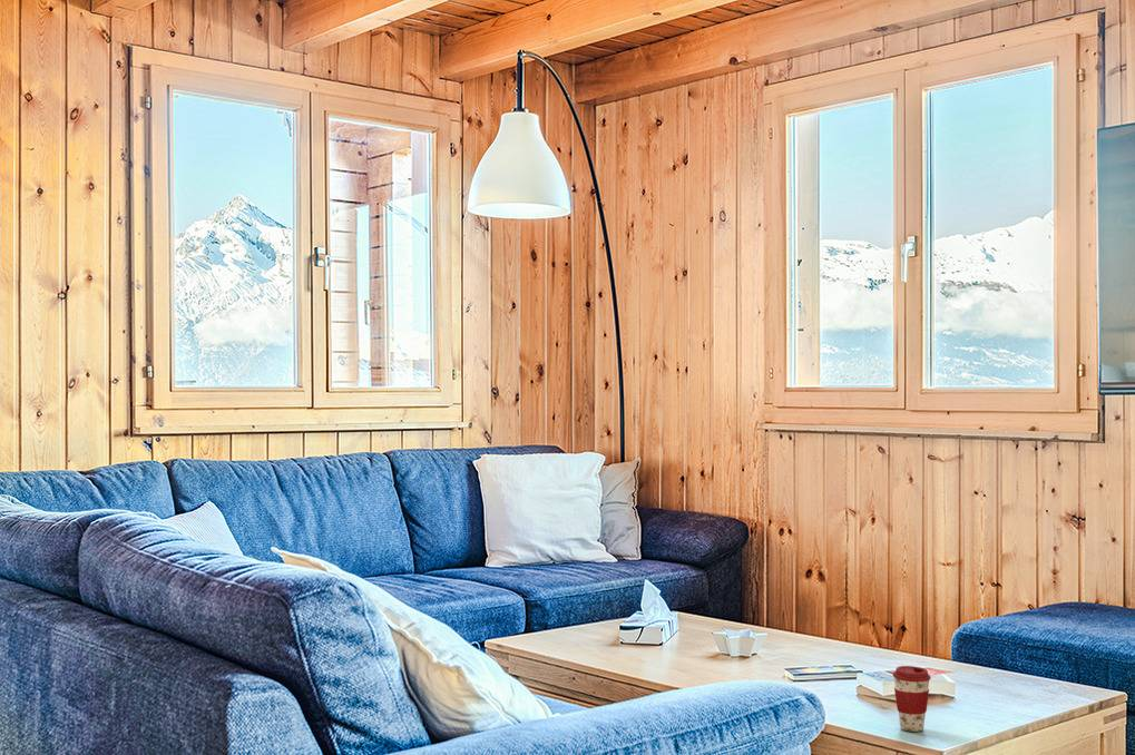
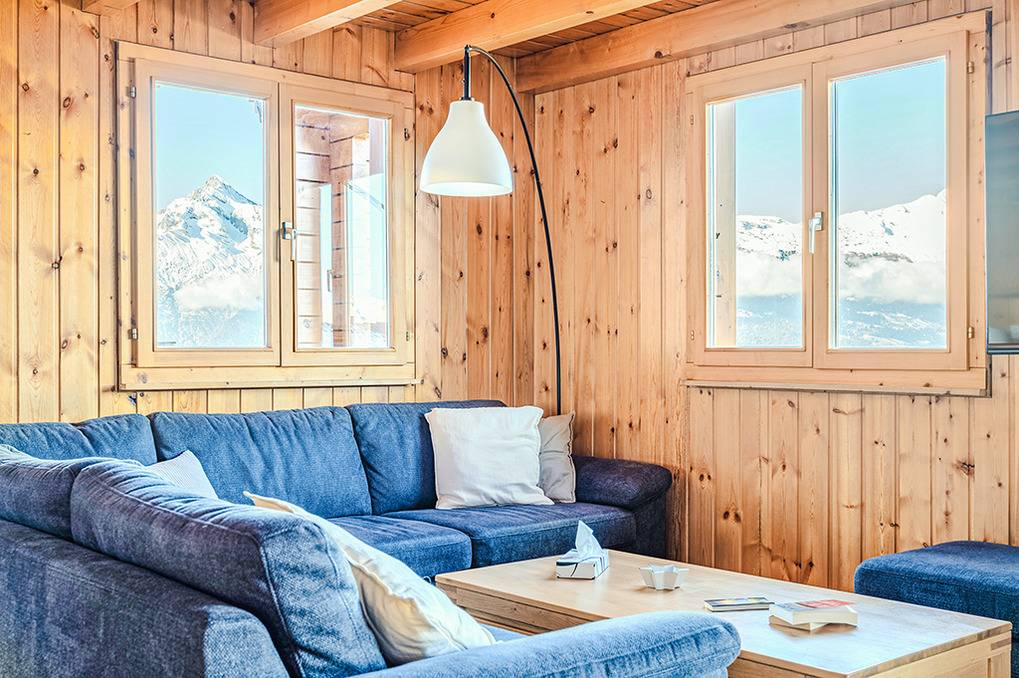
- coffee cup (911, 698)
